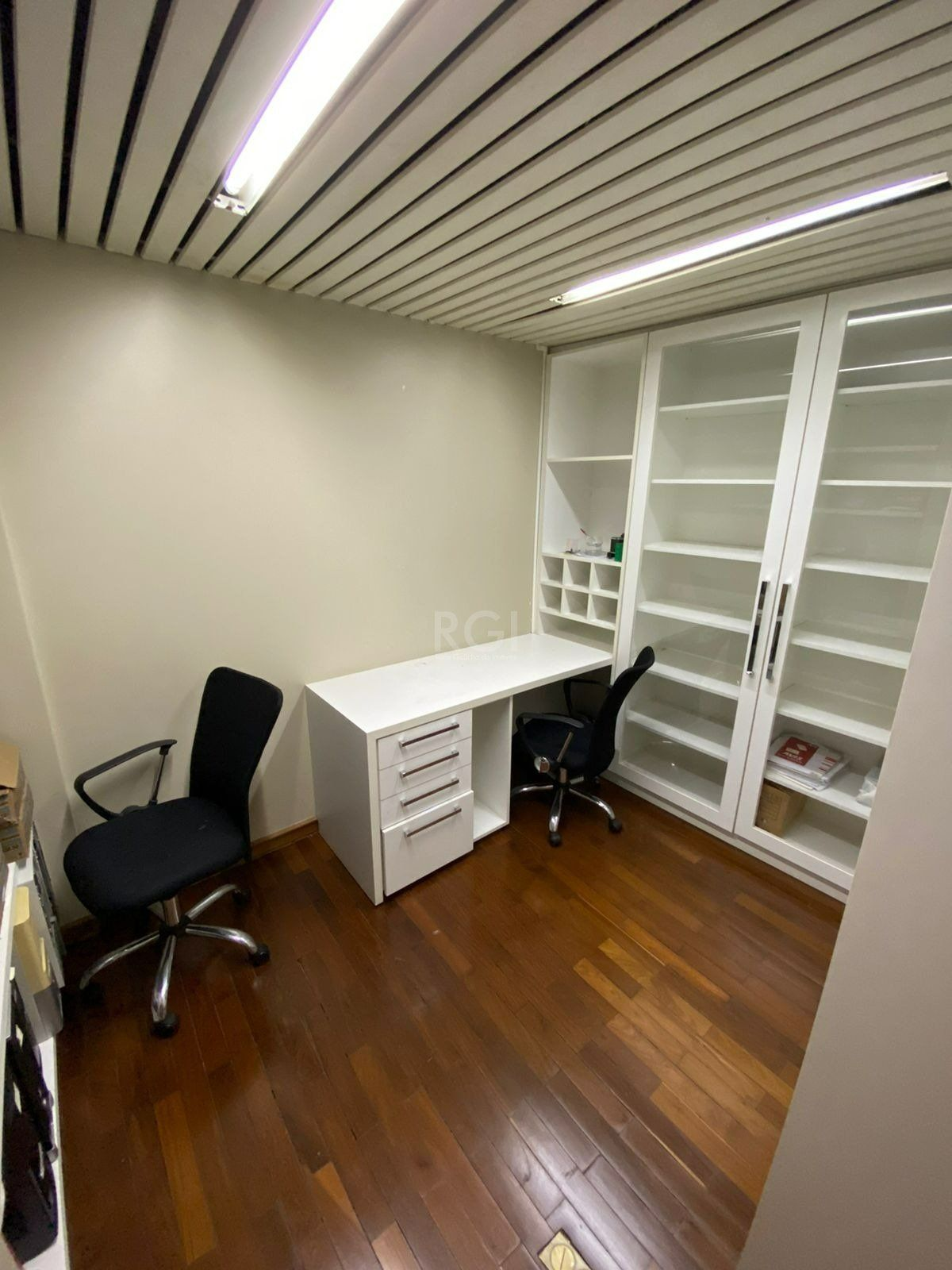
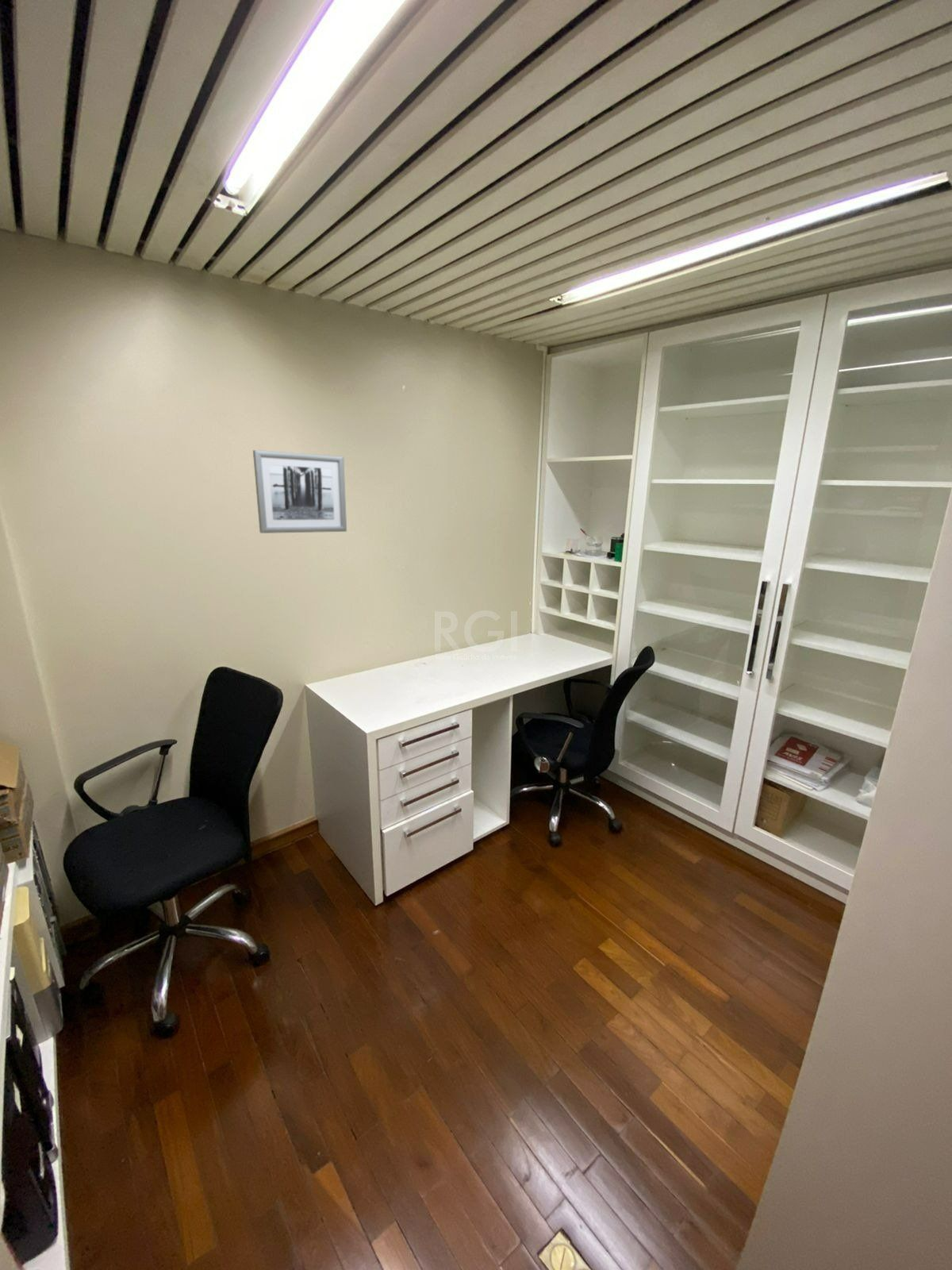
+ wall art (302, 493)
